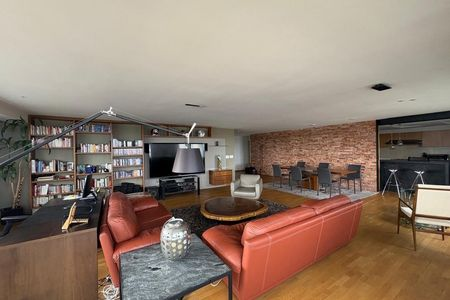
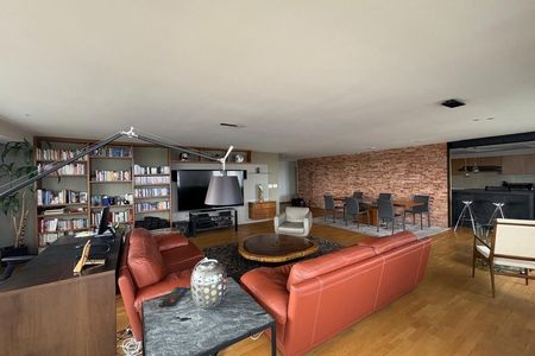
+ remote control (175, 295)
